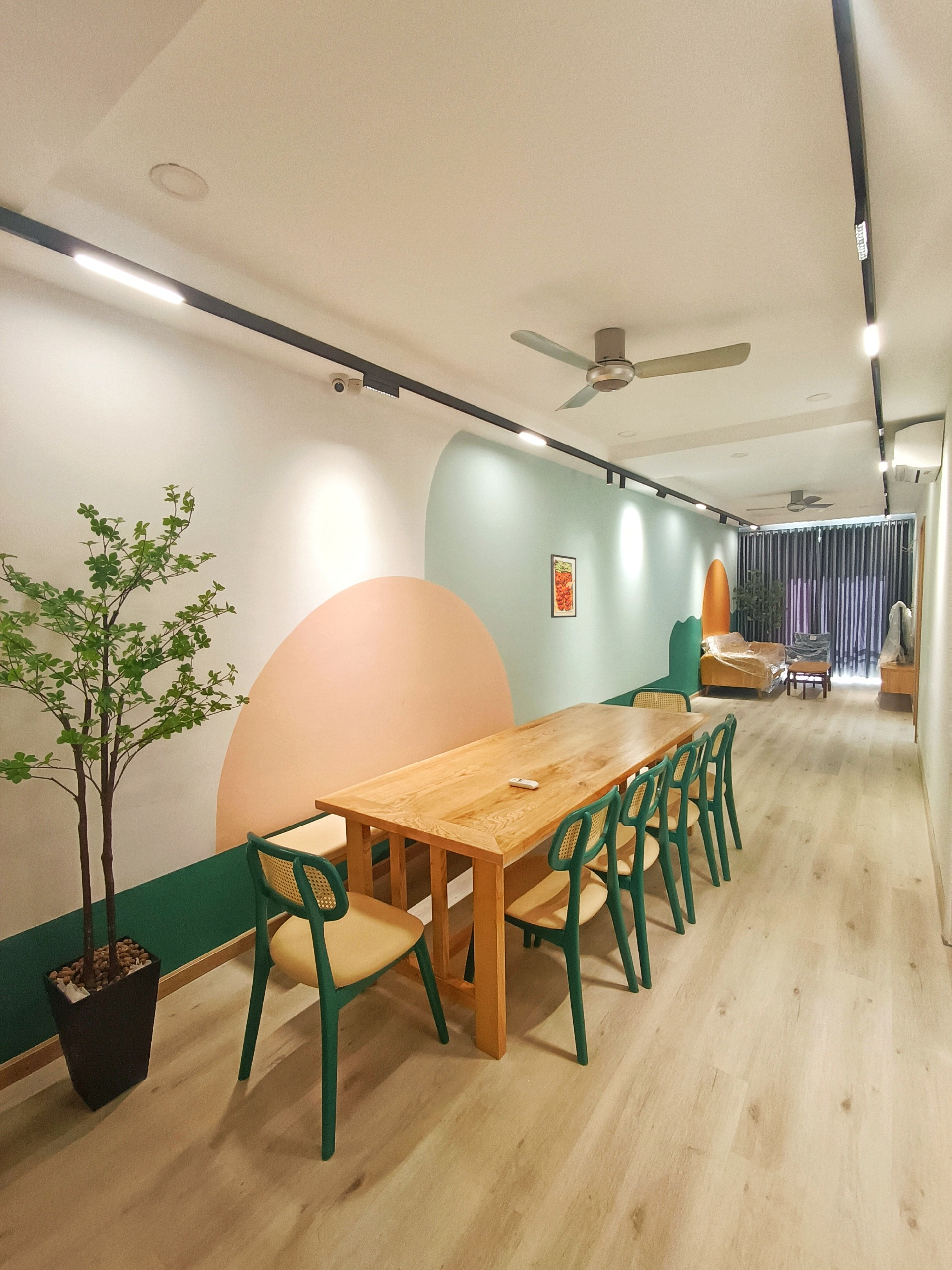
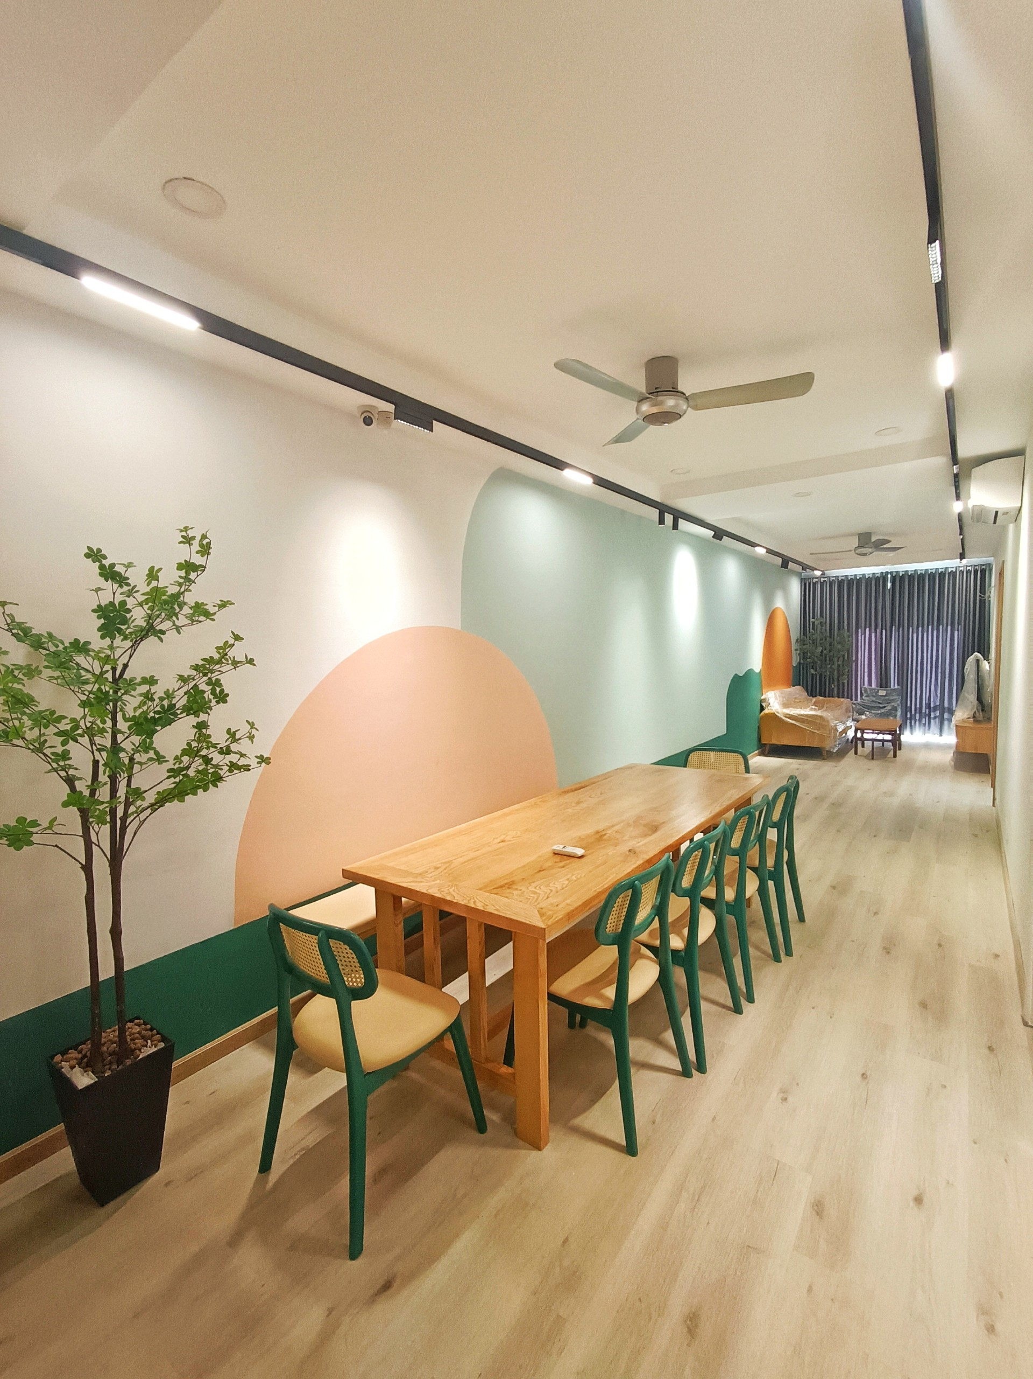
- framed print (564, 586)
